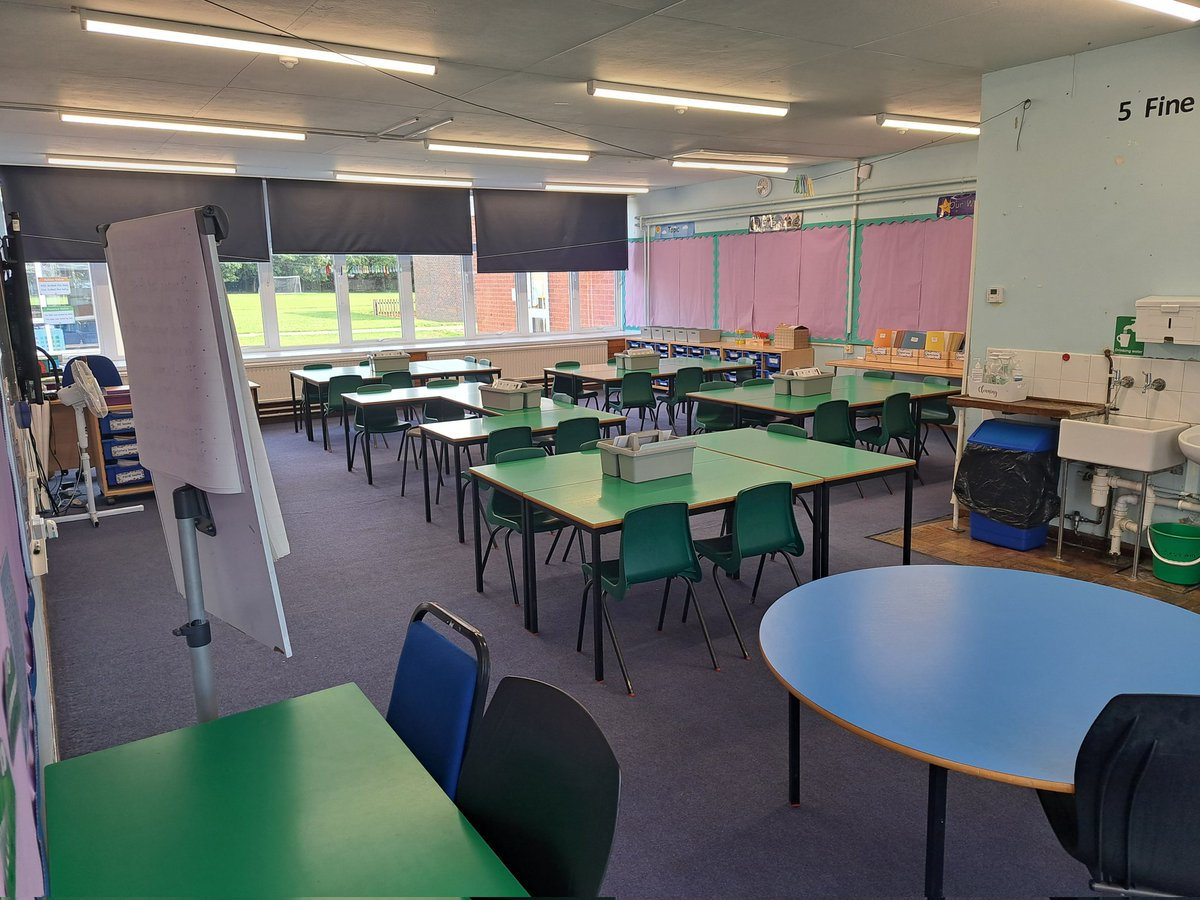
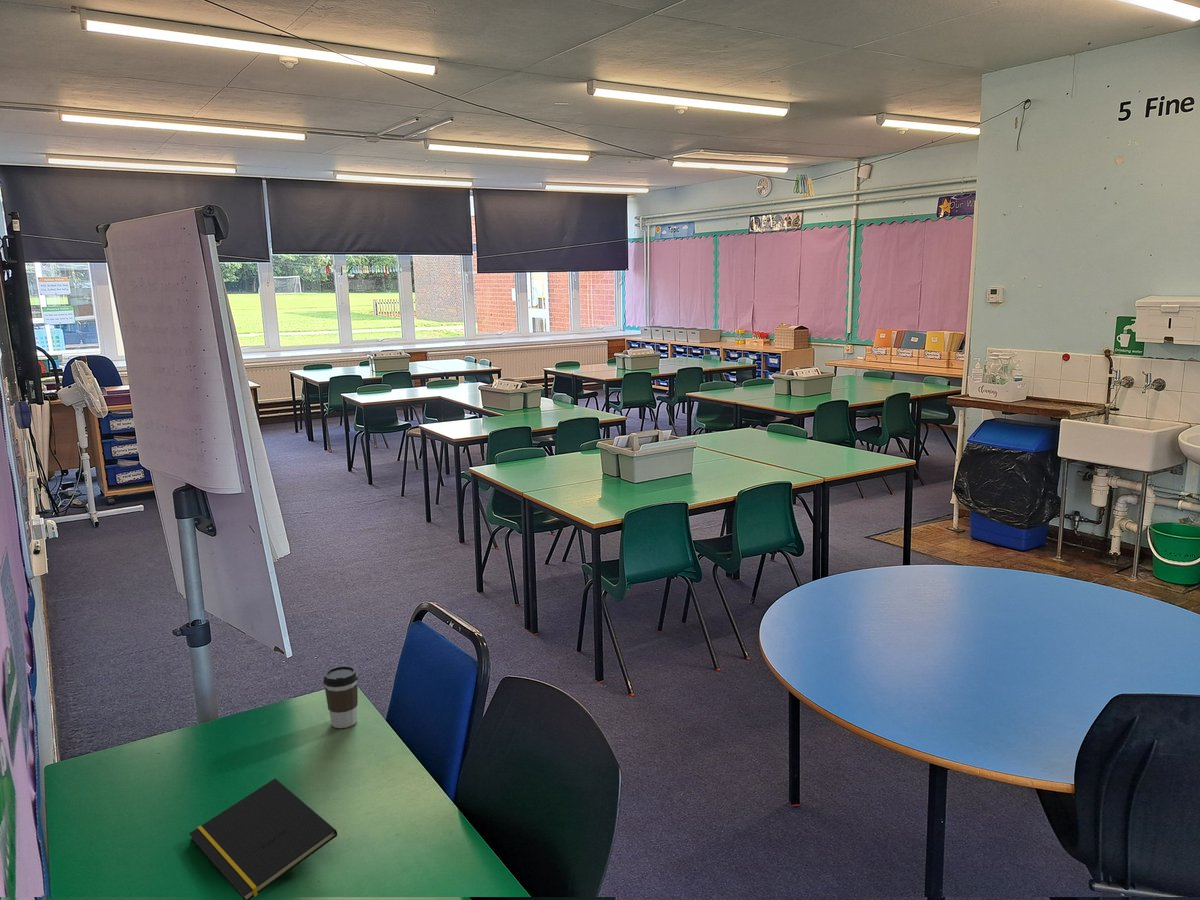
+ coffee cup (342, 697)
+ notepad (262, 834)
